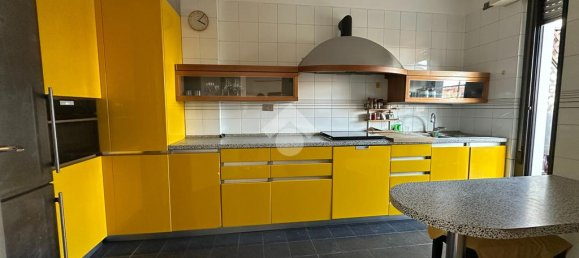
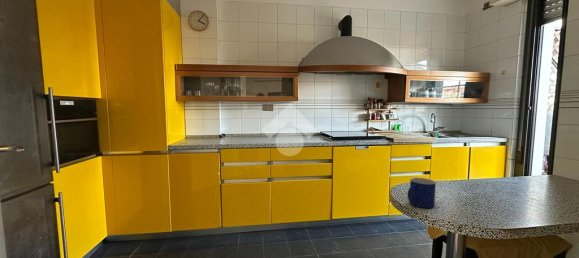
+ mug (419, 193)
